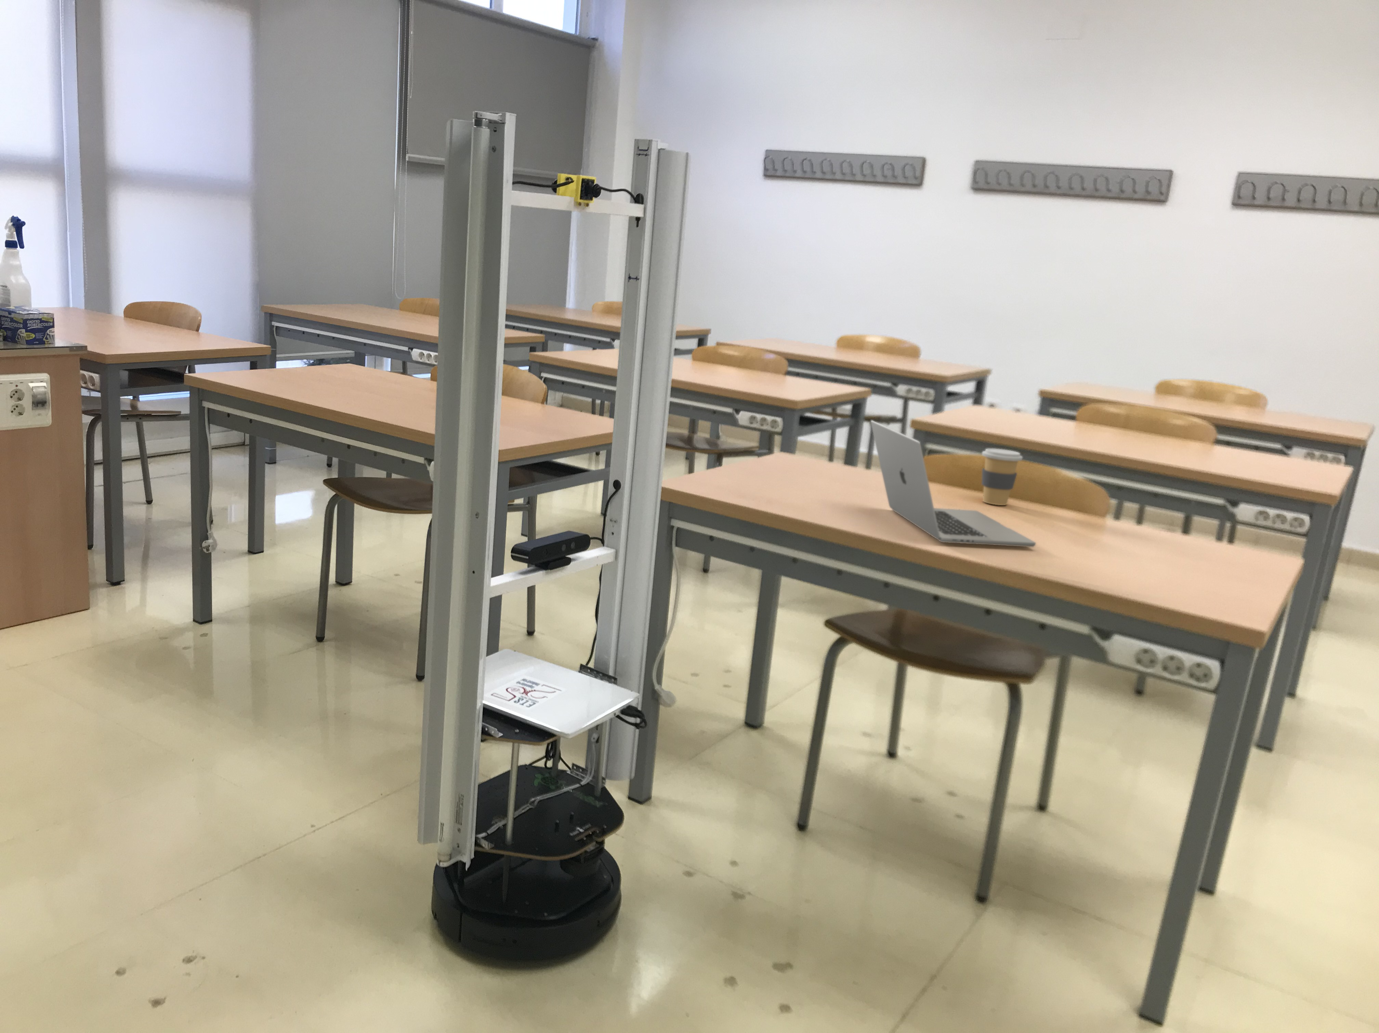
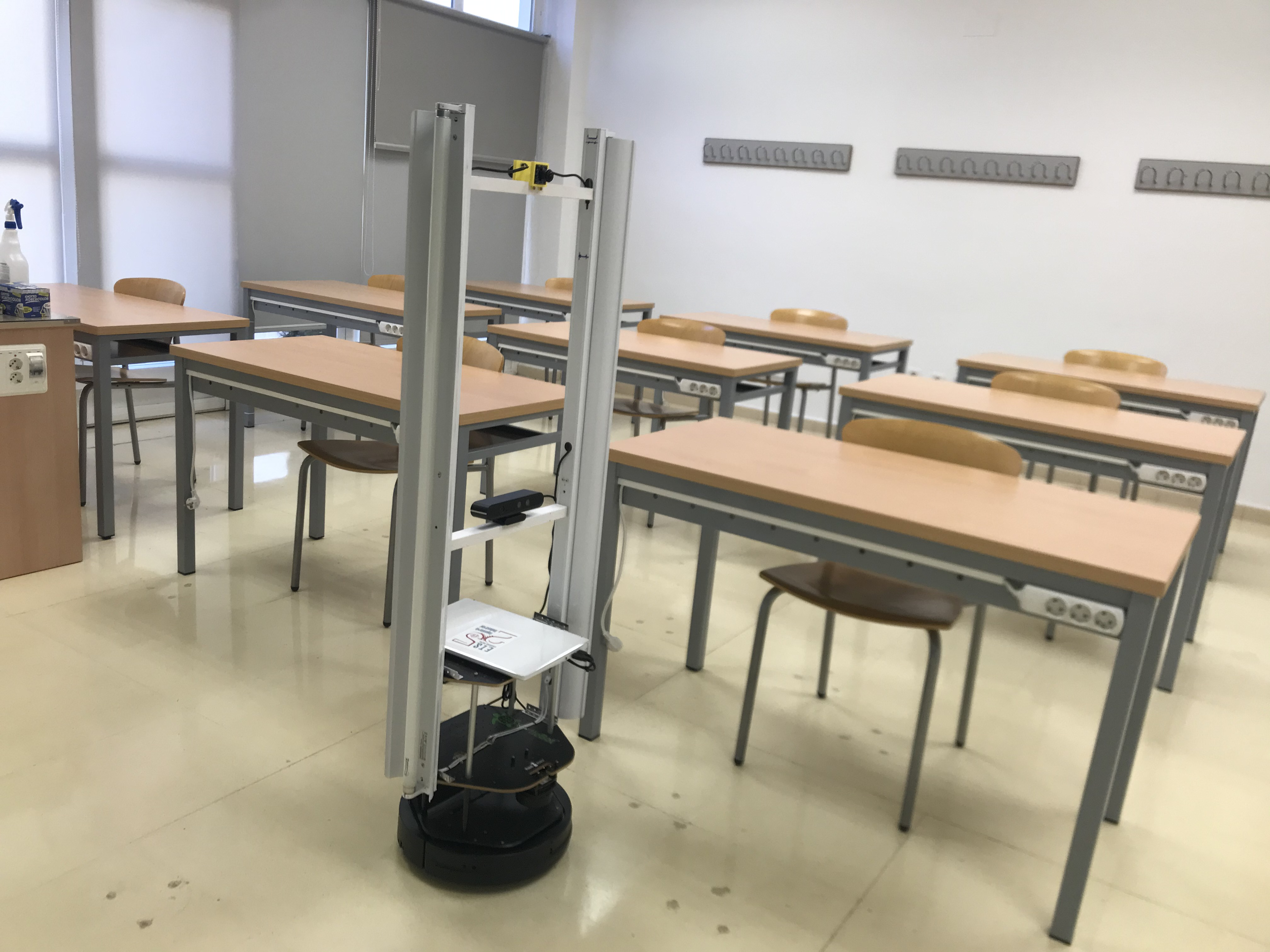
- coffee cup (999, 476)
- laptop (929, 486)
